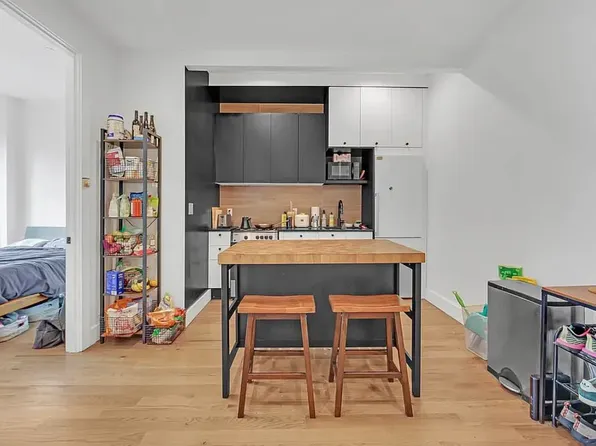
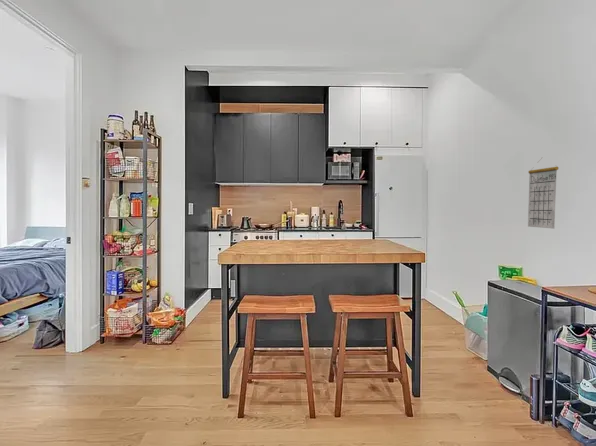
+ calendar (542, 191)
